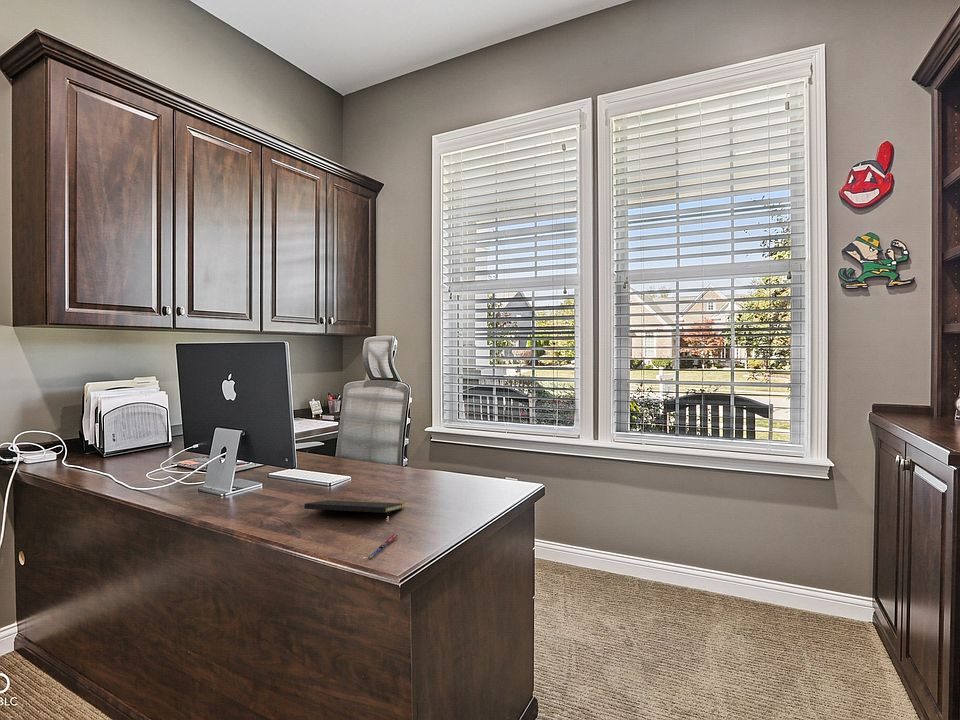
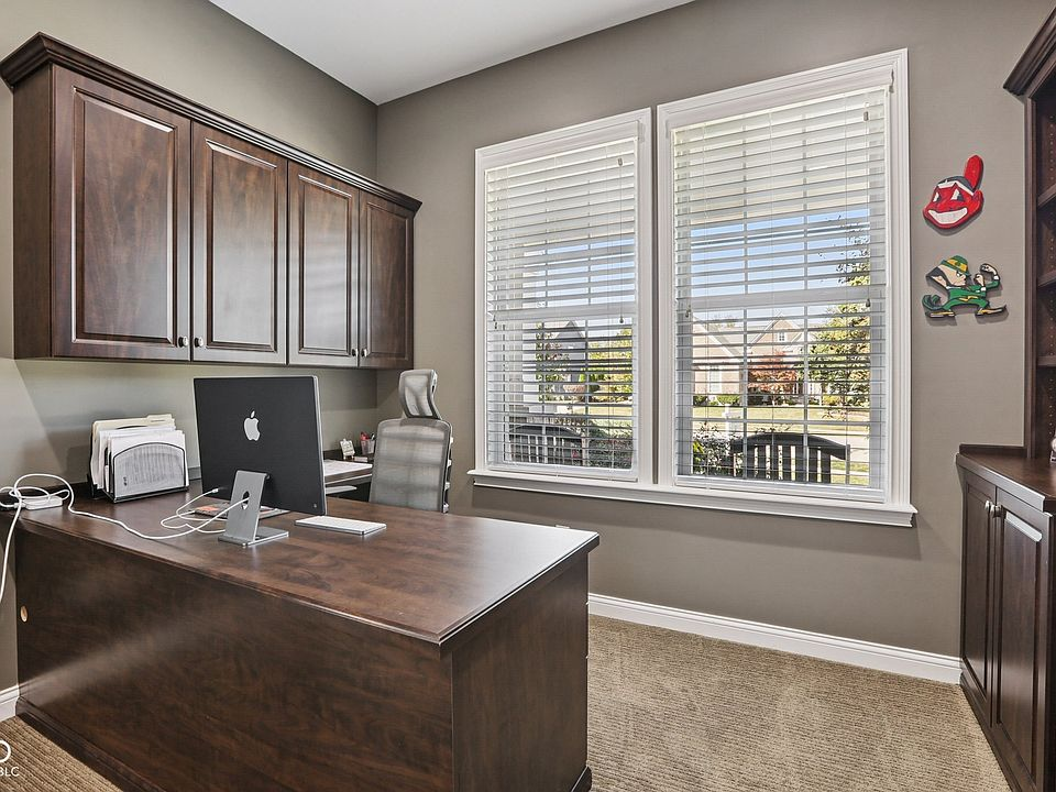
- notepad (356, 505)
- pen (383, 545)
